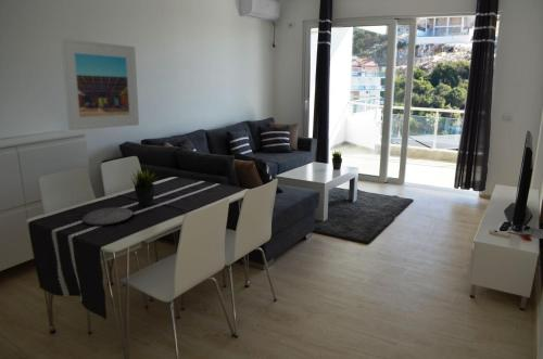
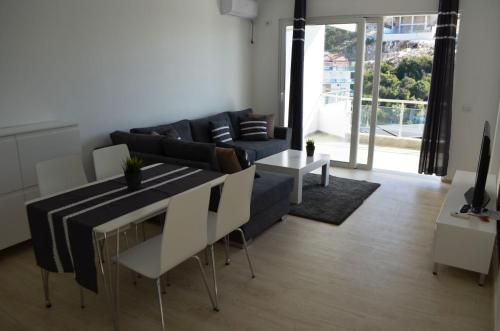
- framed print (103, 86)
- plate (108, 216)
